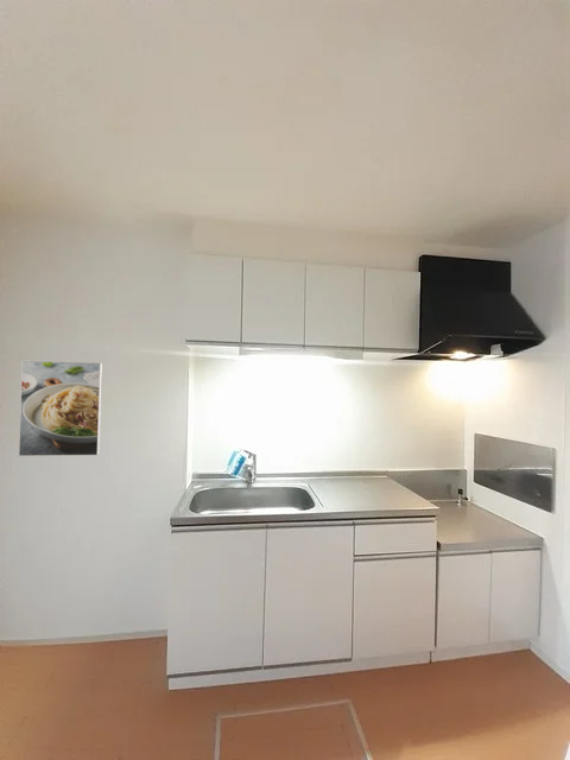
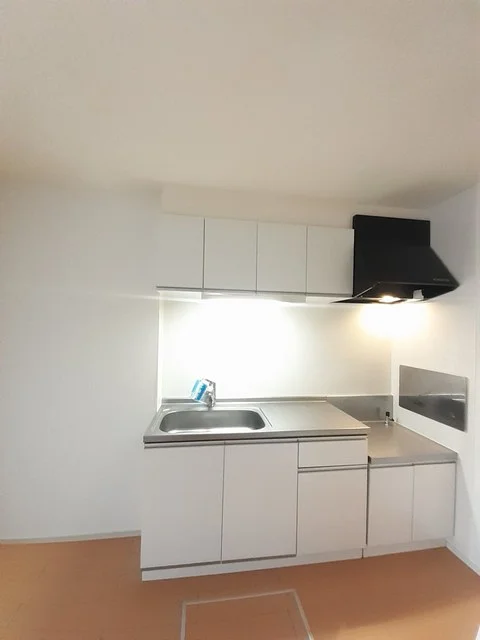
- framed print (61, 407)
